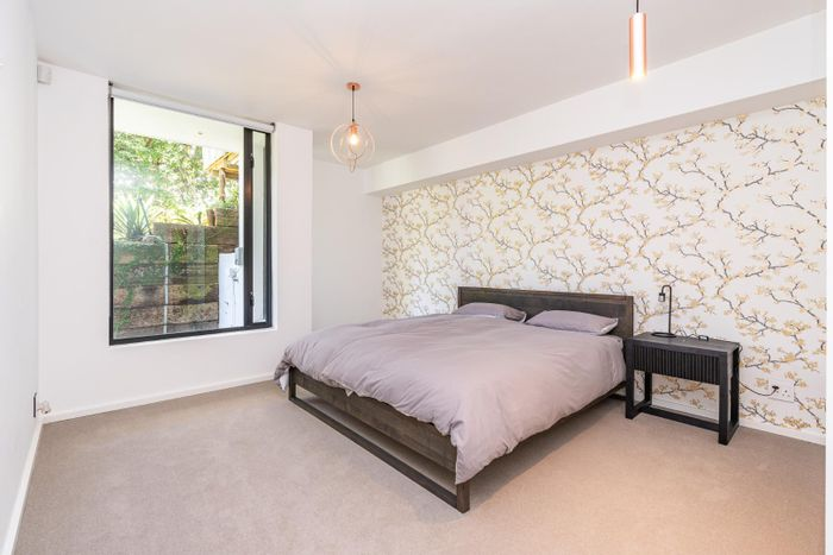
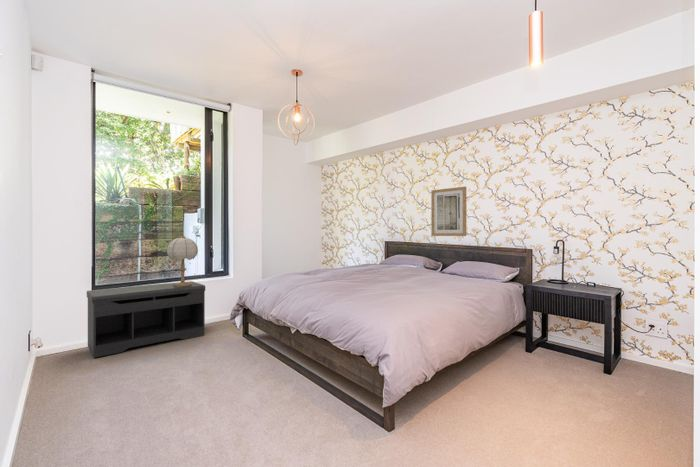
+ table lamp (182, 260)
+ bench (149, 313)
+ wall art (448, 212)
